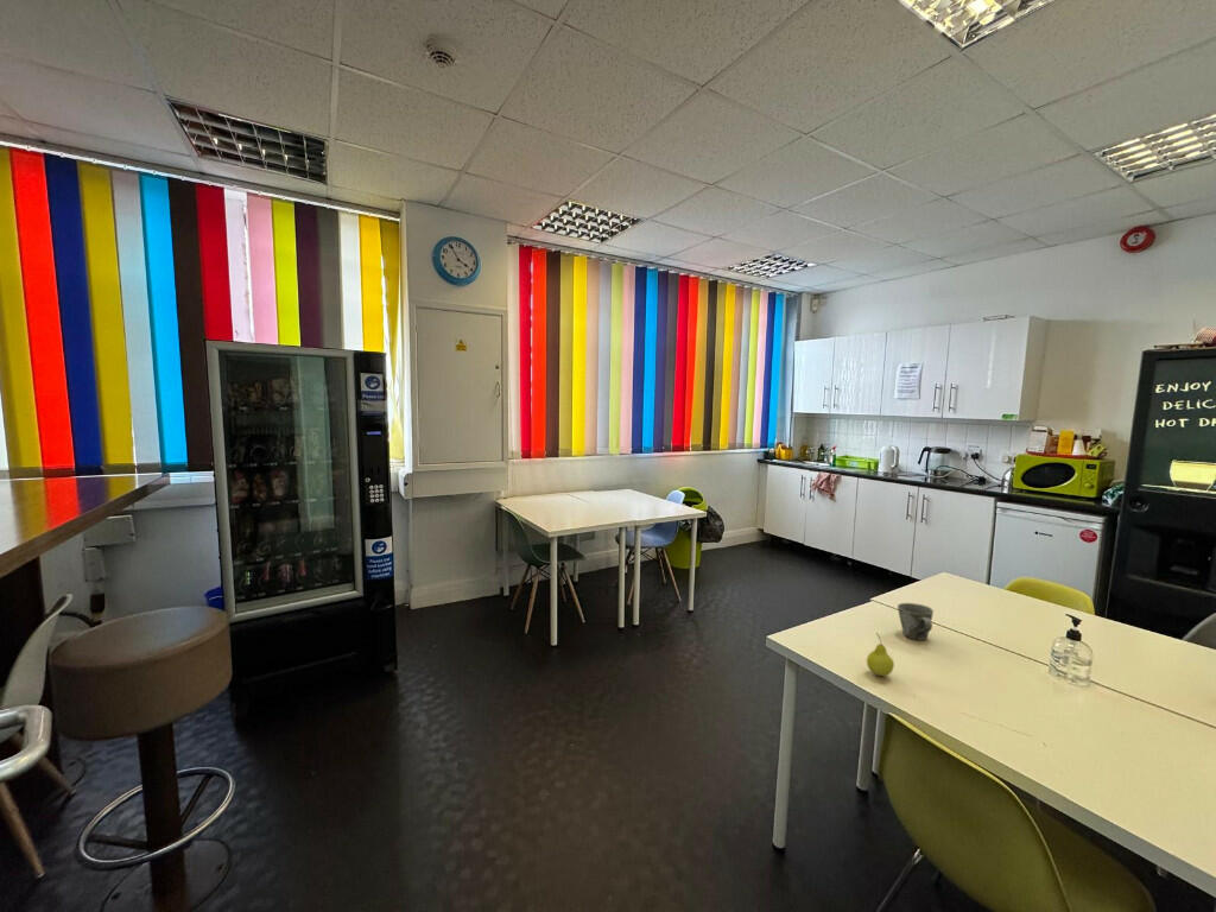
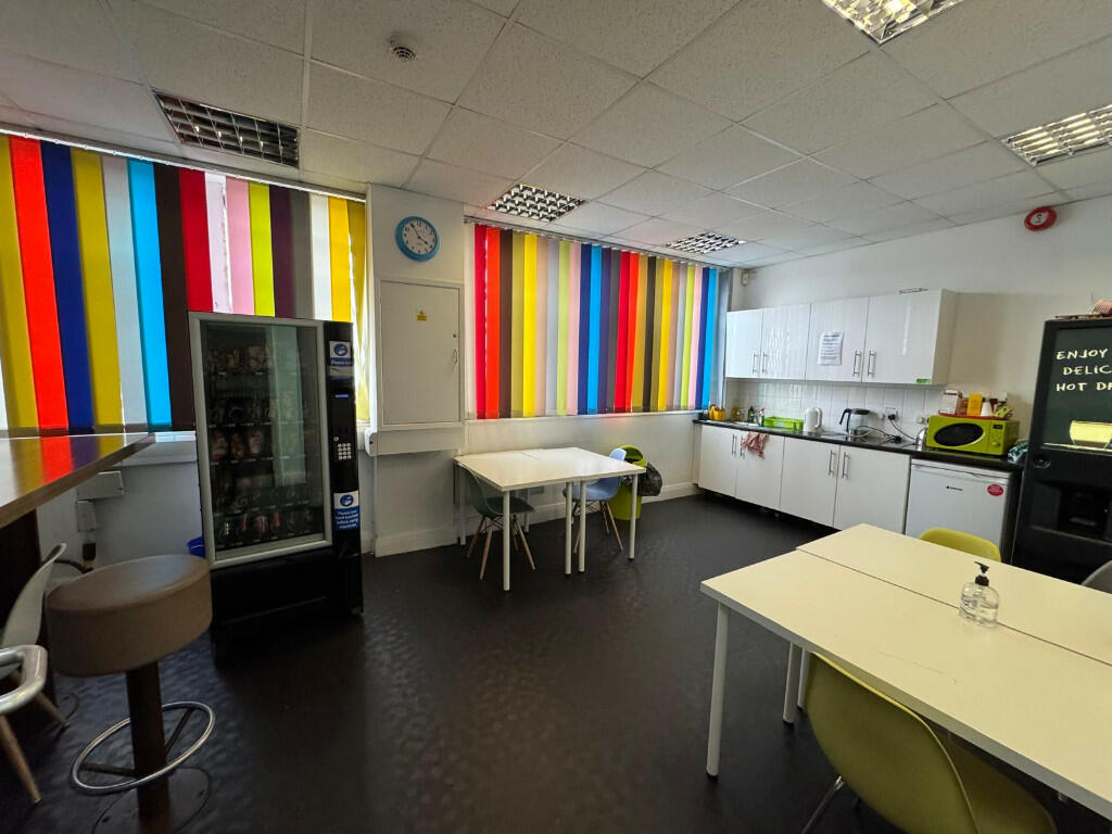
- fruit (880, 654)
- mug (916, 622)
